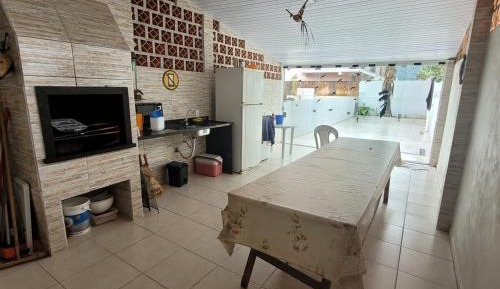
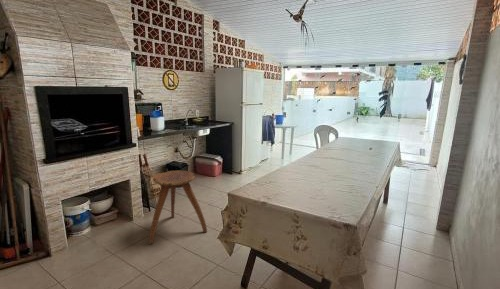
+ stool (174, 201)
